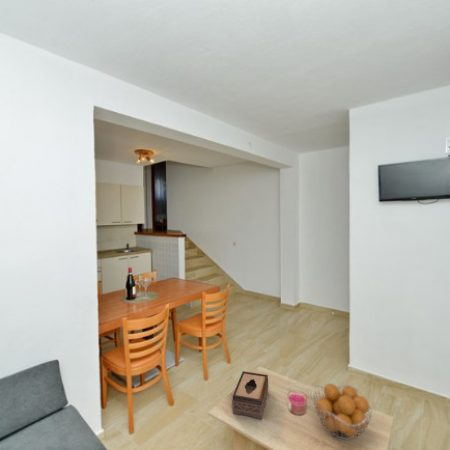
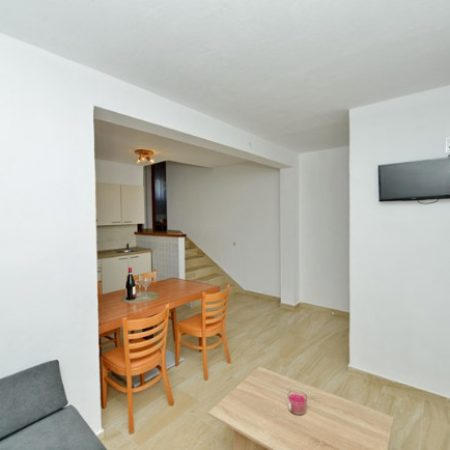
- fruit basket (341, 410)
- tissue box (251, 393)
